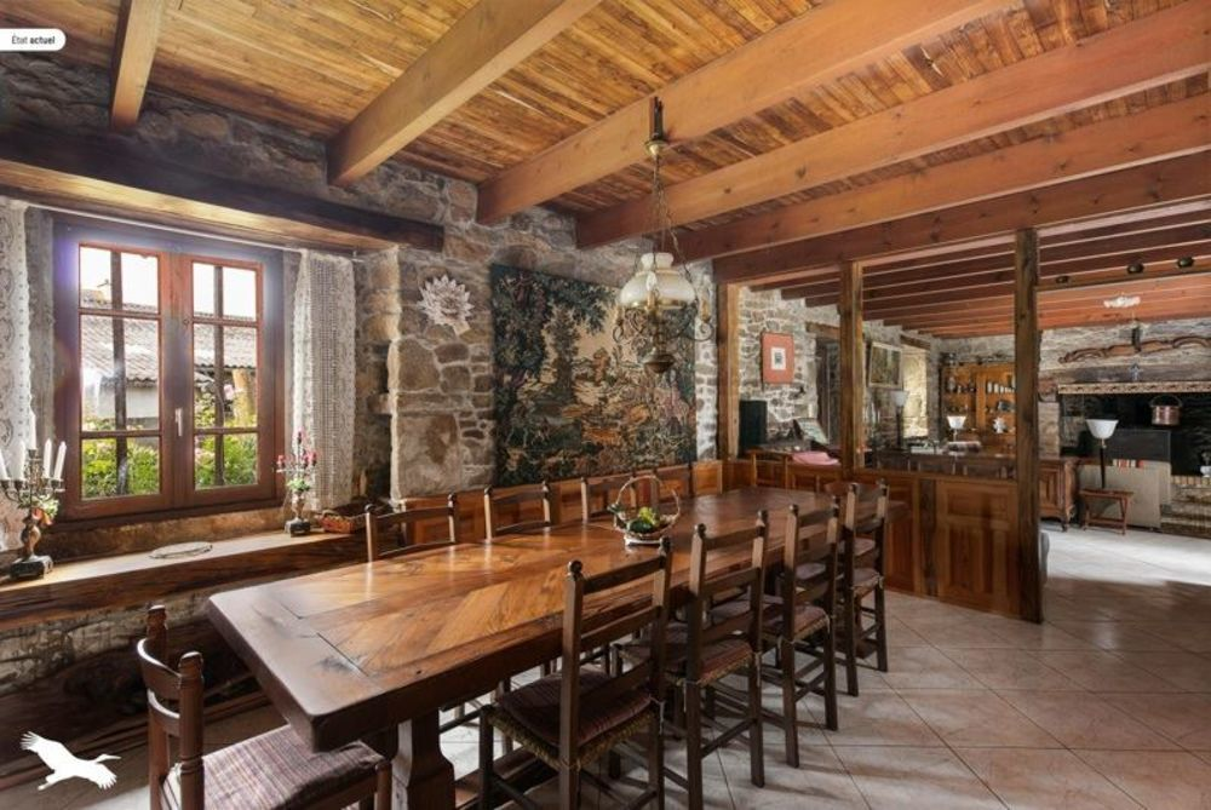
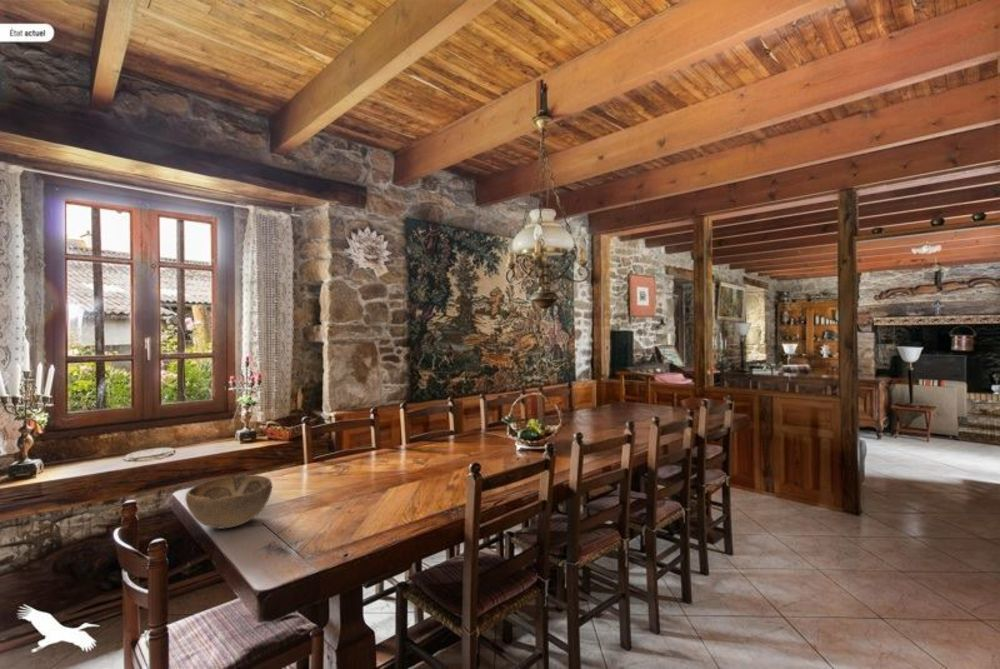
+ decorative bowl (230, 504)
